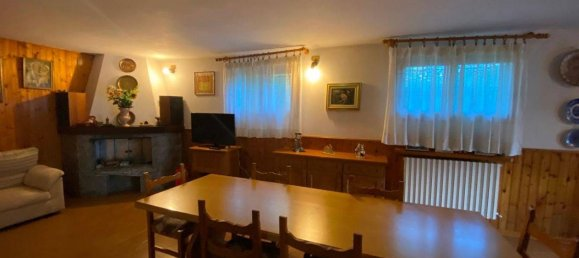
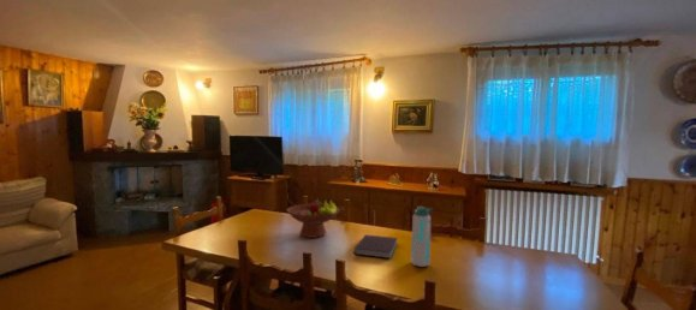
+ fruit bowl (313, 216)
+ water bottle (422, 236)
+ notebook (376, 245)
